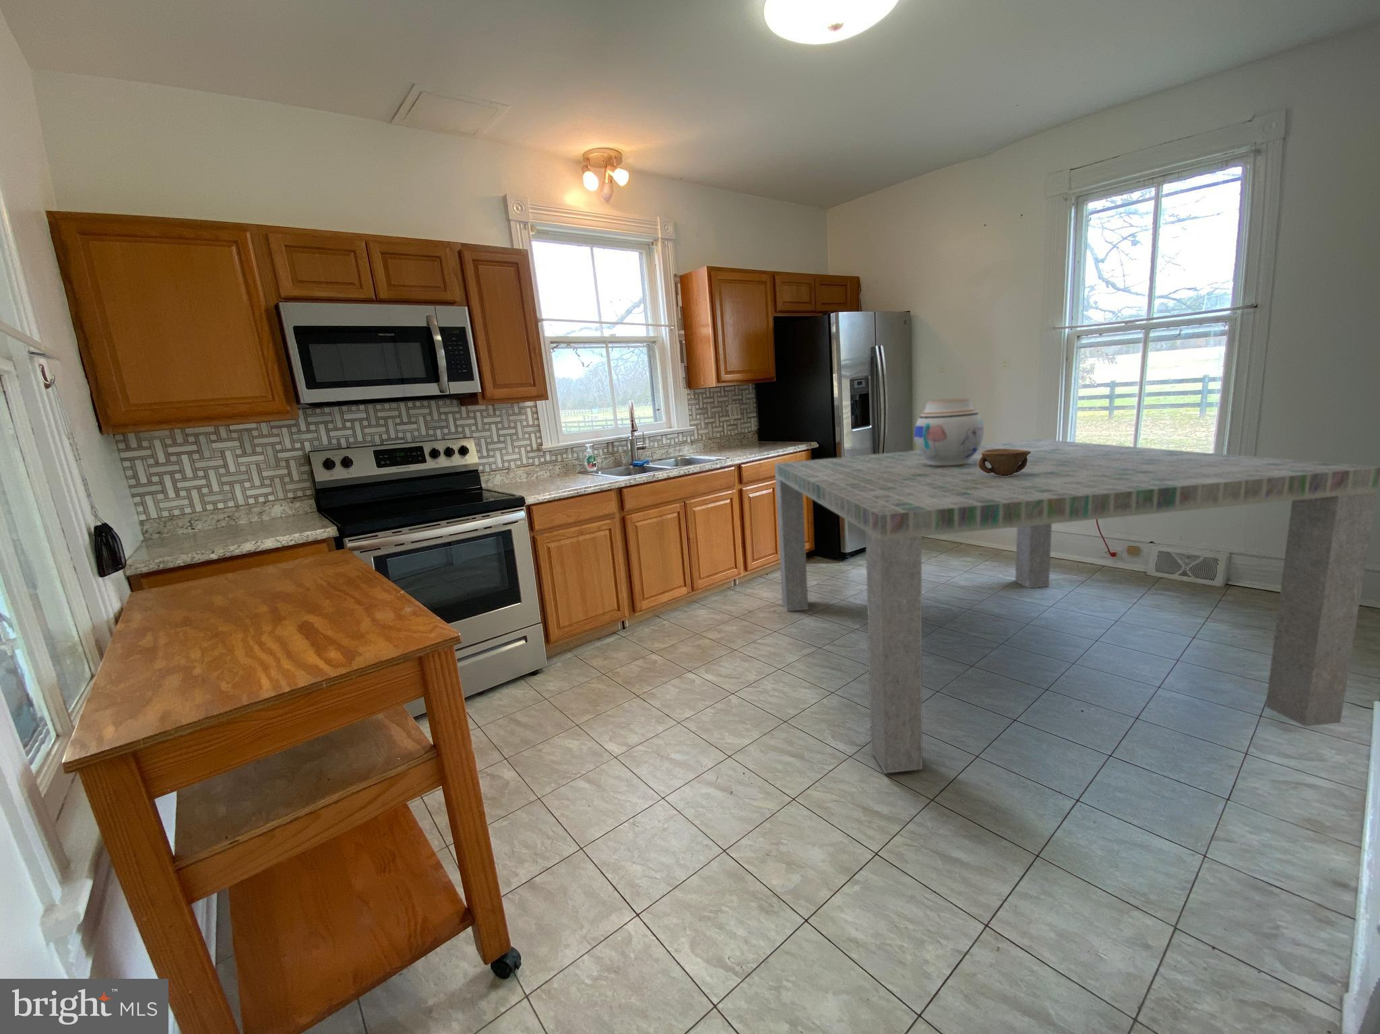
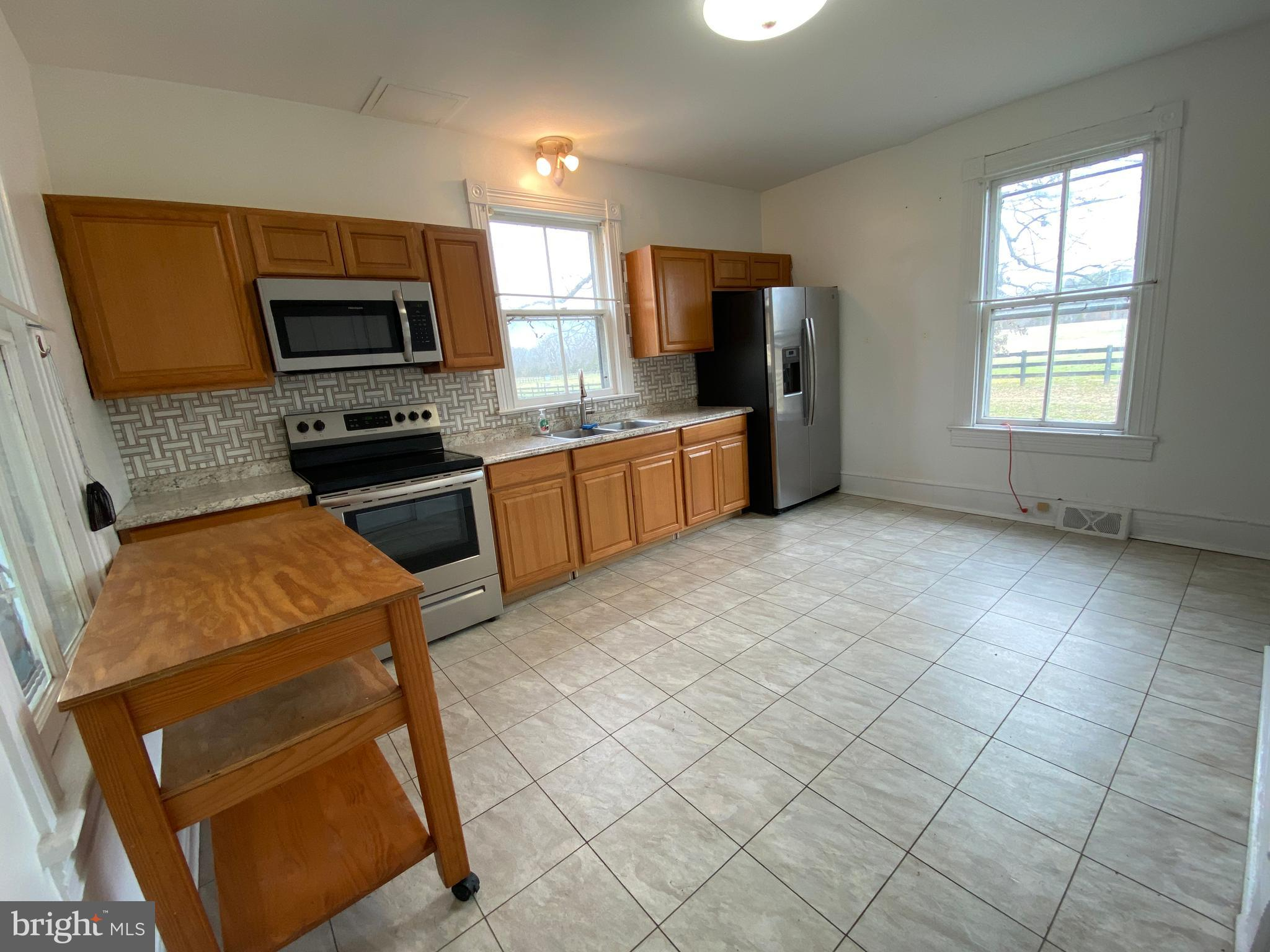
- vase (949, 431)
- bowl (1004, 462)
- dining table (983, 530)
